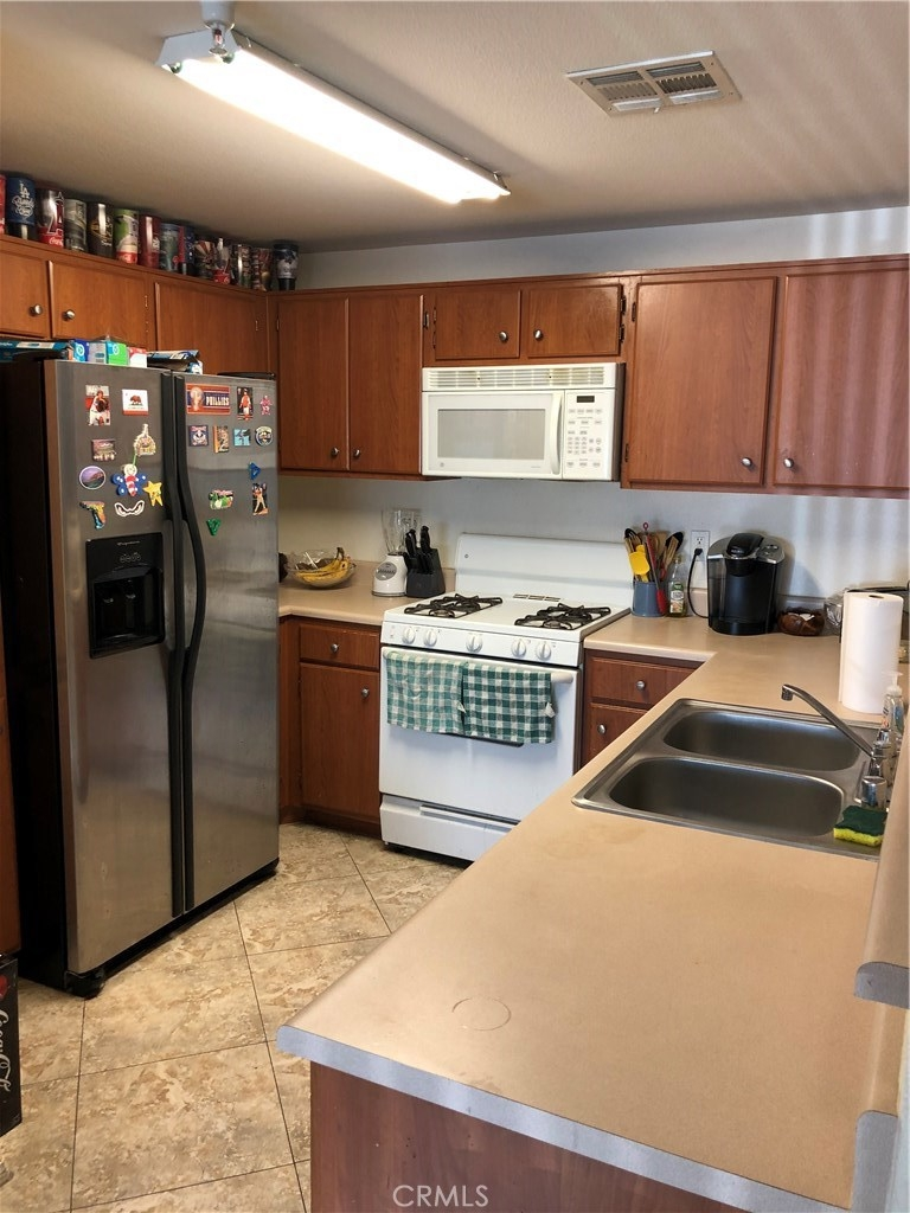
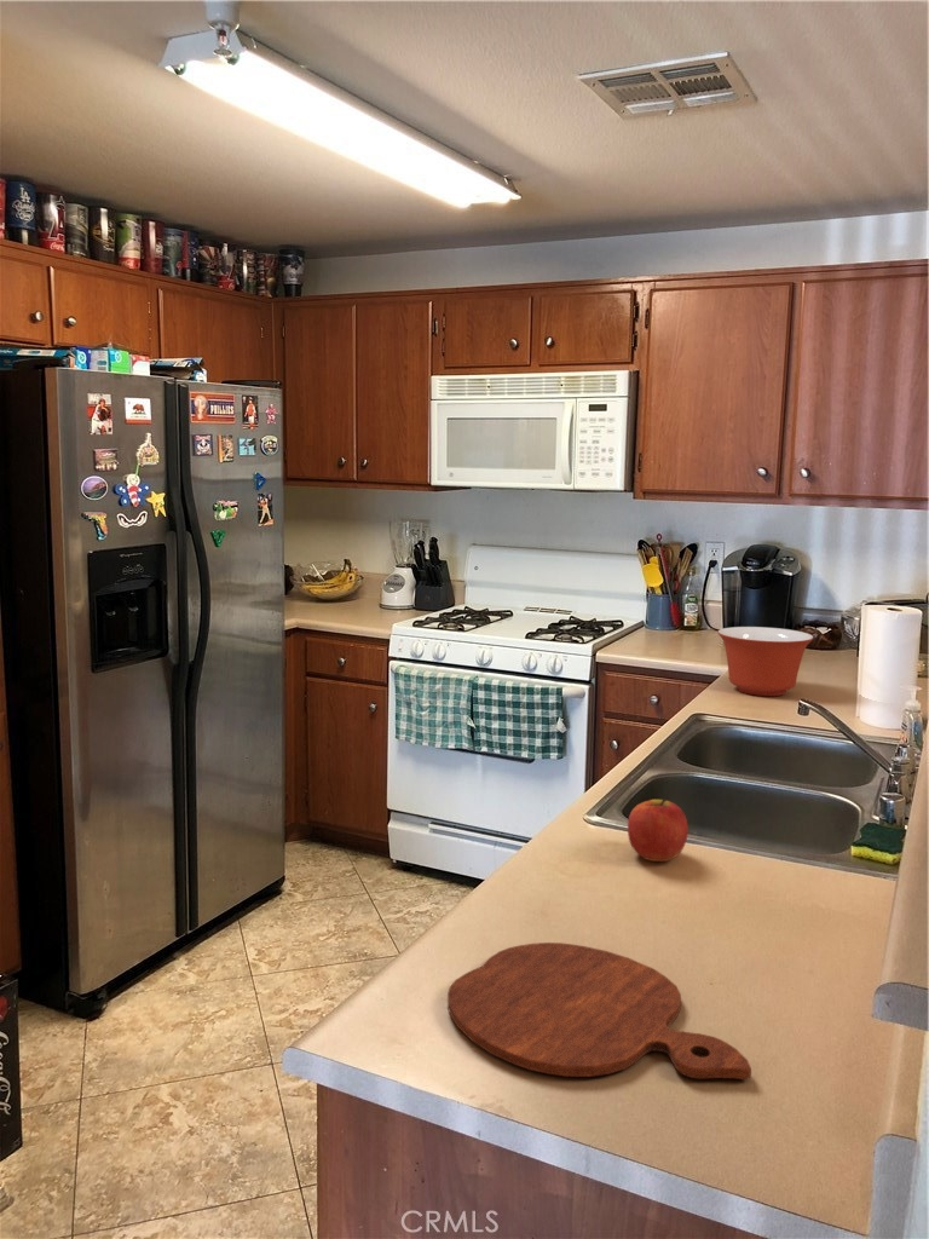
+ cutting board (601, 1015)
+ mixing bowl (762, 662)
+ apple (657, 826)
